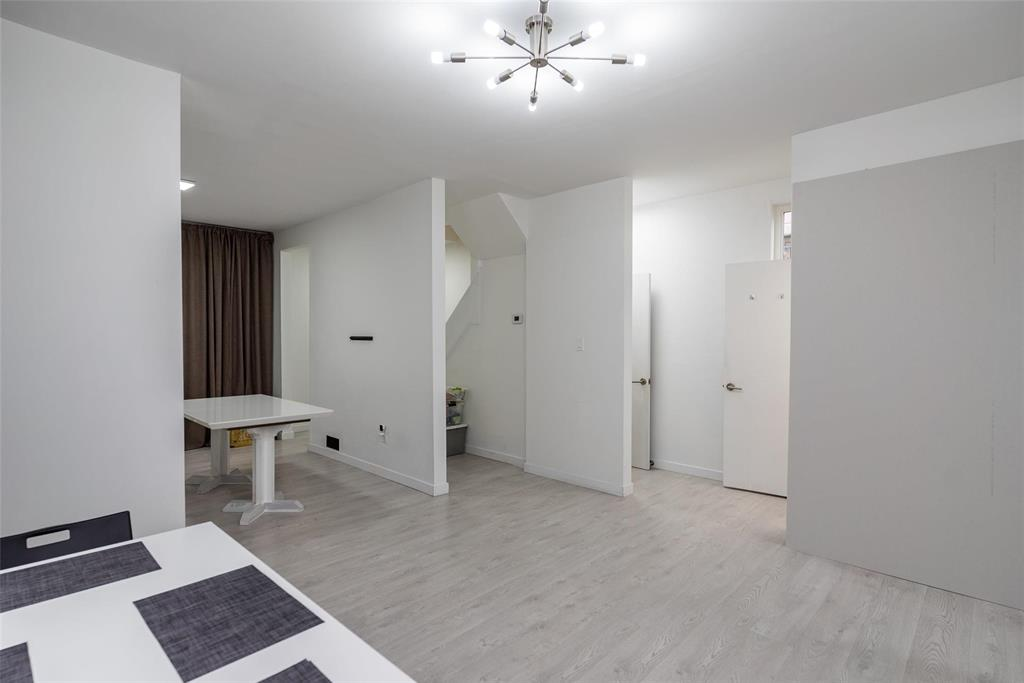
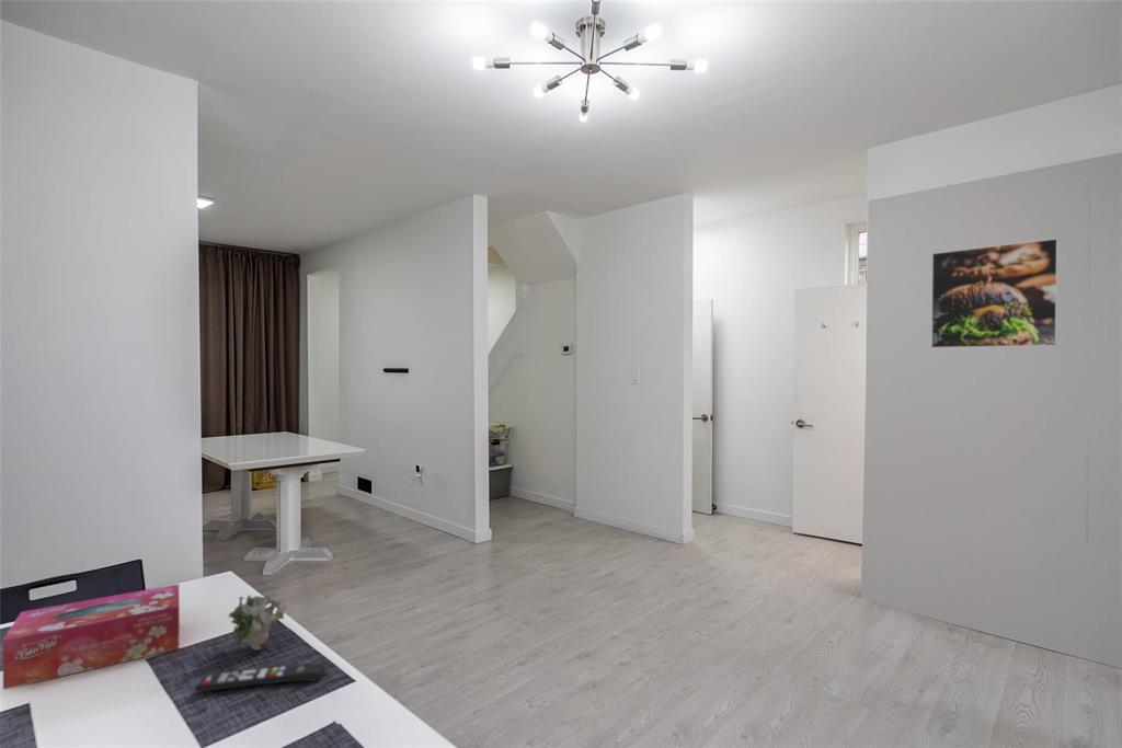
+ tissue box (101, 631)
+ remote control (262, 677)
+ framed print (991, 297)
+ flower (253, 622)
